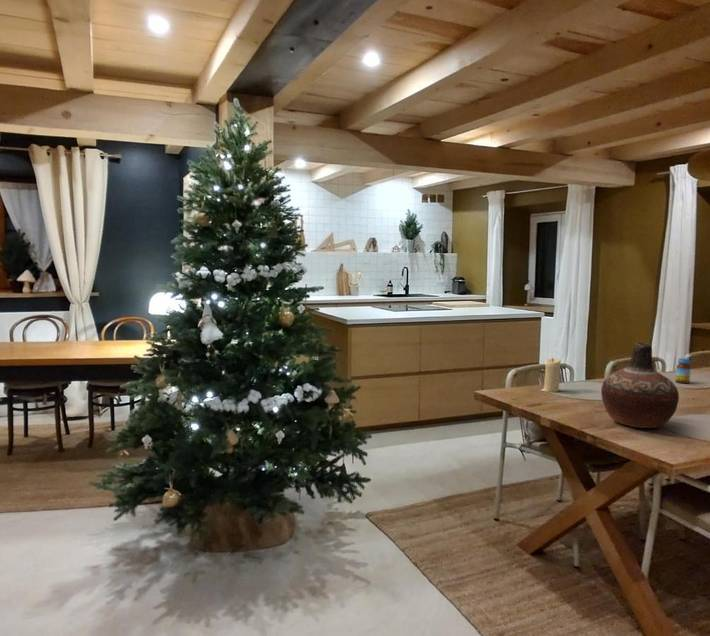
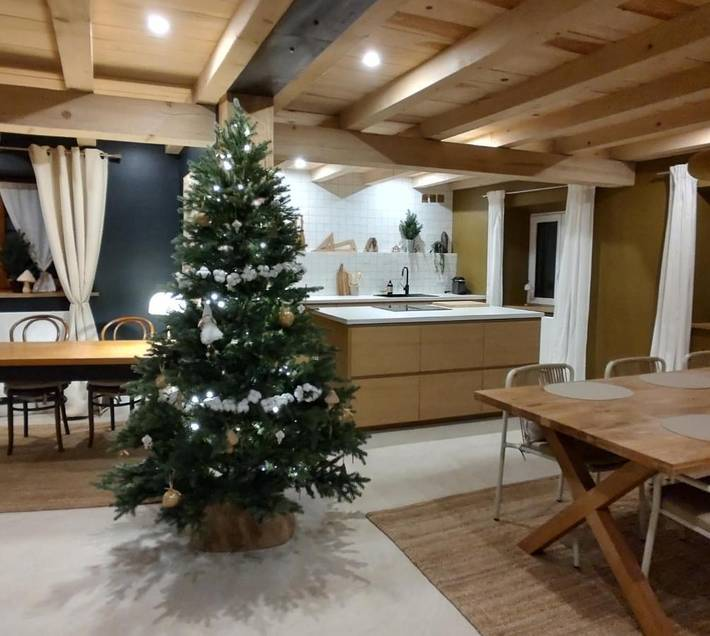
- jar (683, 370)
- candle (551, 374)
- vase (639, 383)
